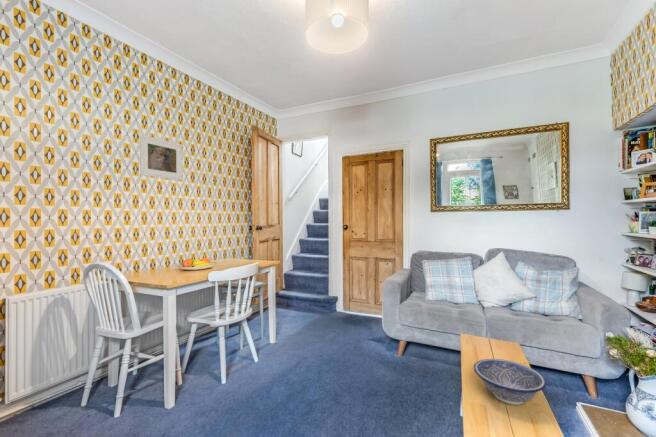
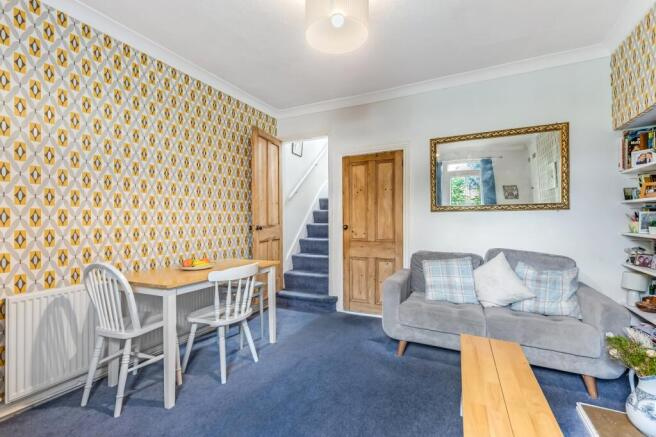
- decorative bowl (508, 384)
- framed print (162, 158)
